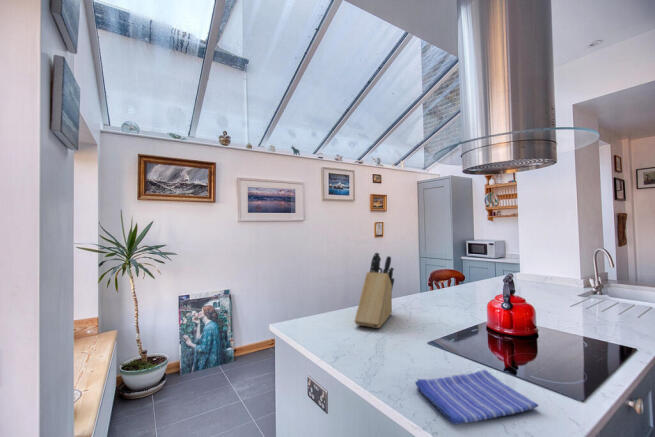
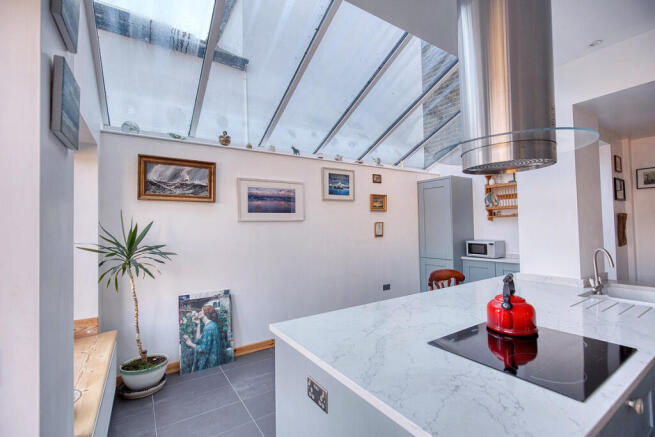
- knife block (376, 286)
- dish towel (471, 393)
